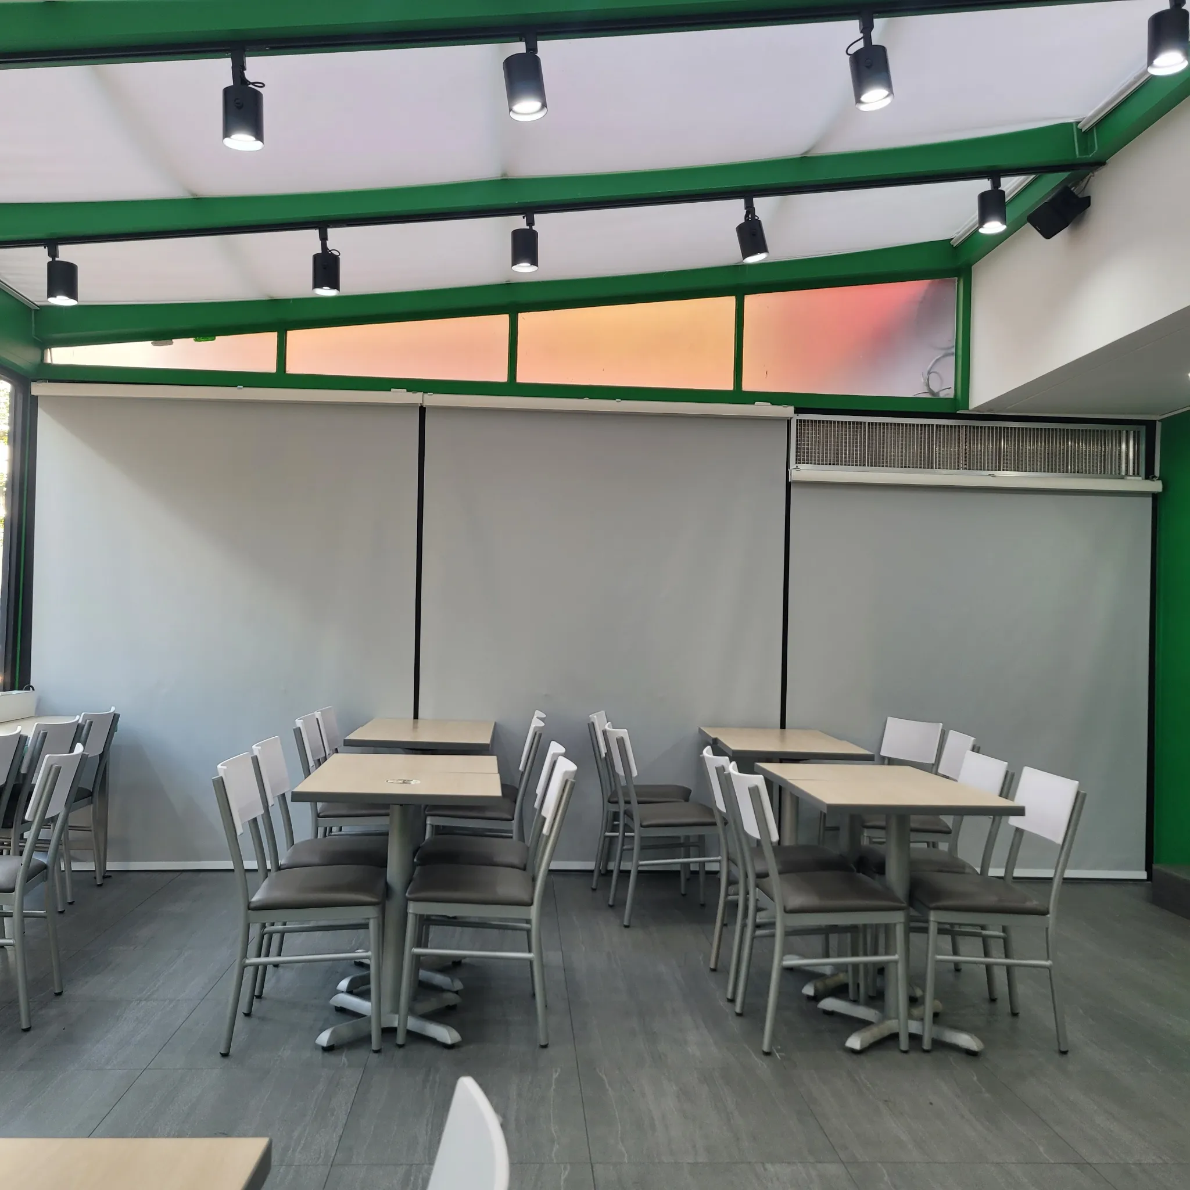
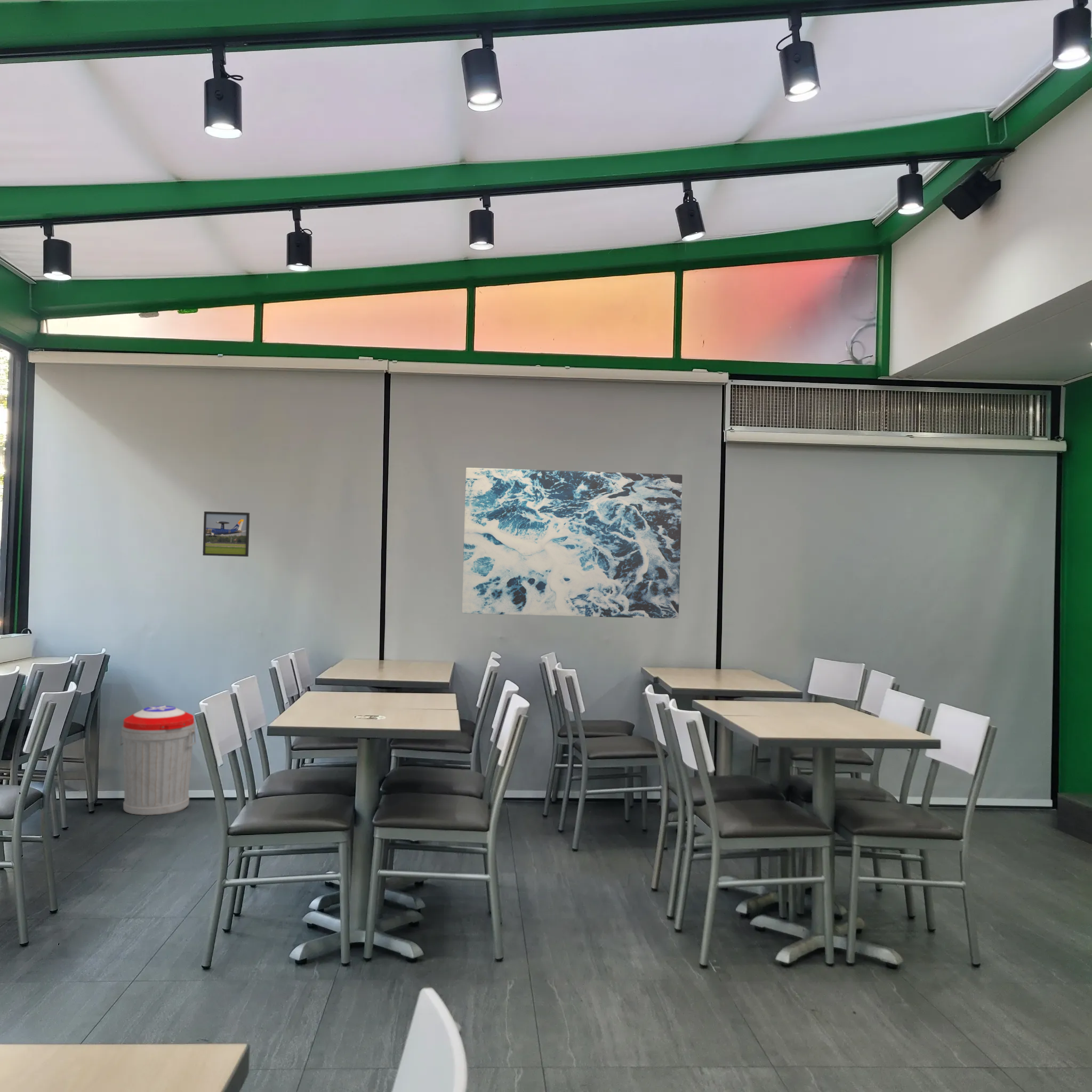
+ wall art (572, 543)
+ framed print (226, 534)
+ trash can (158, 757)
